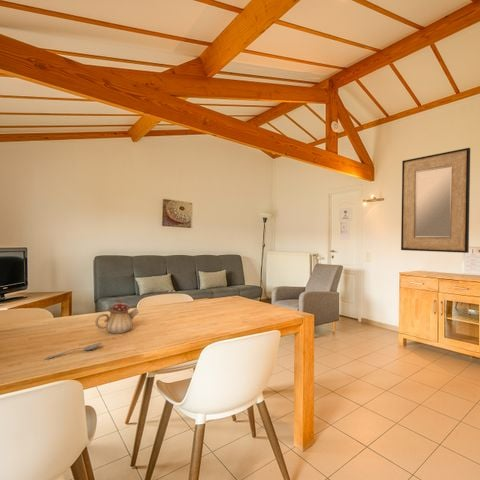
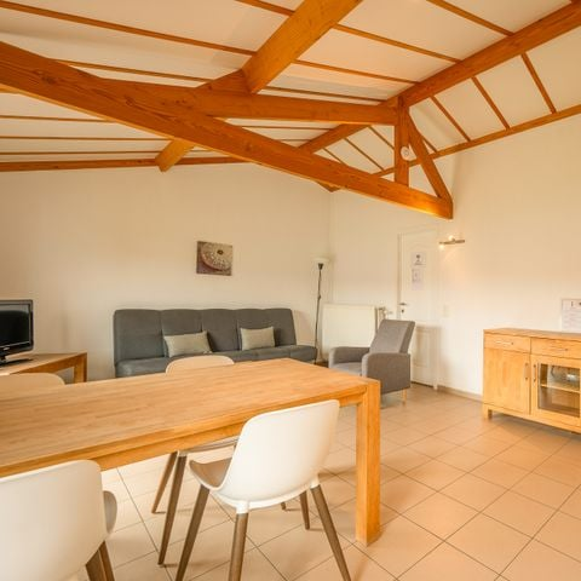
- home mirror (432, 203)
- spoon (74, 349)
- teapot (117, 315)
